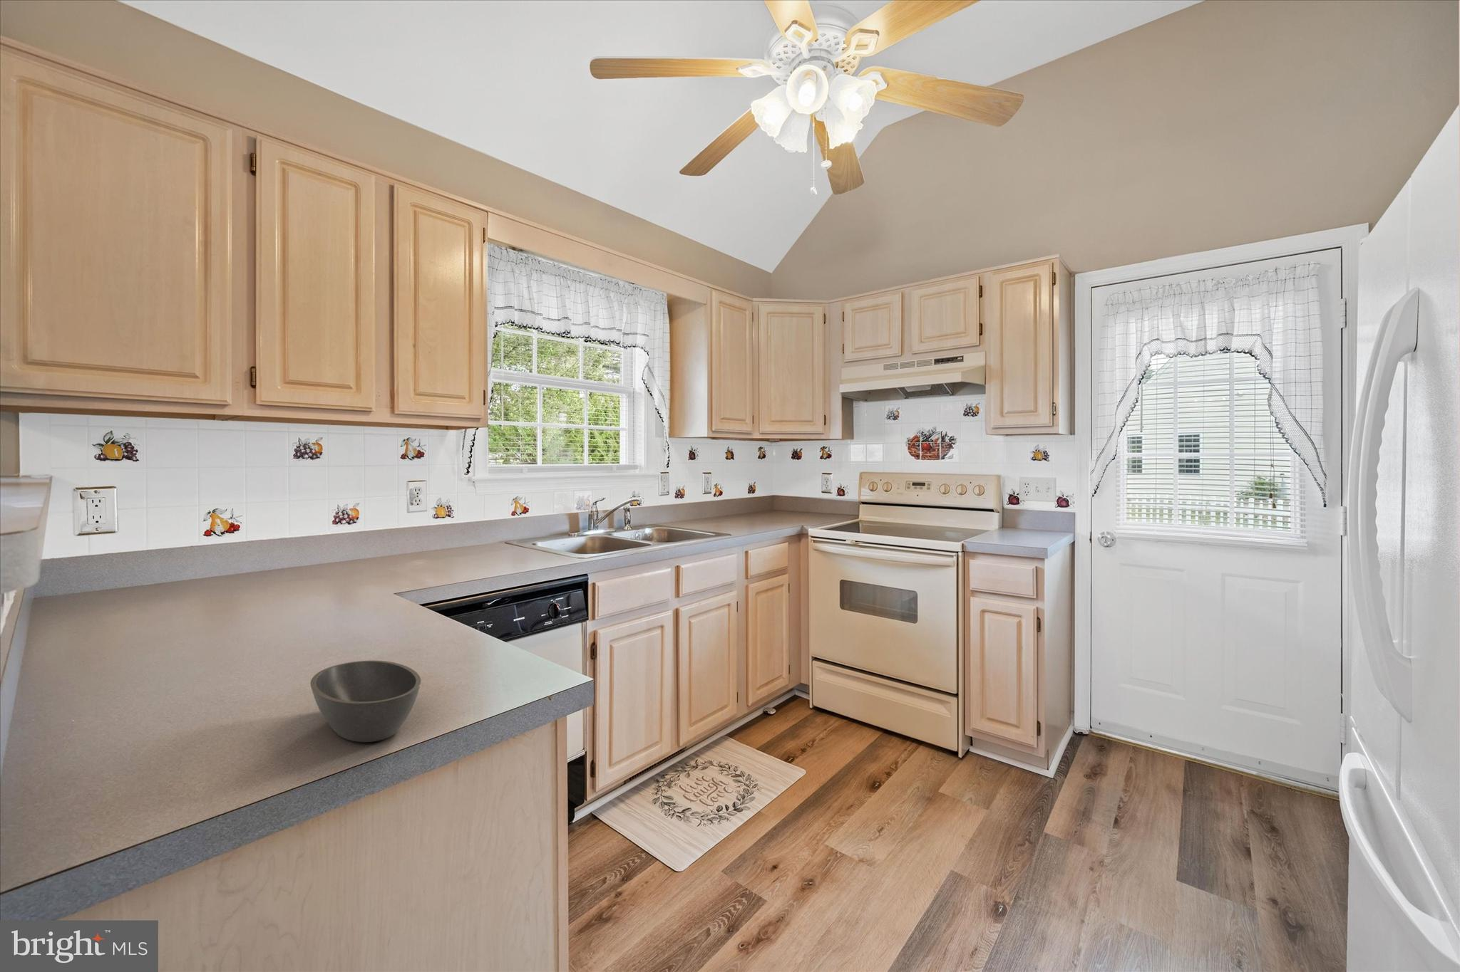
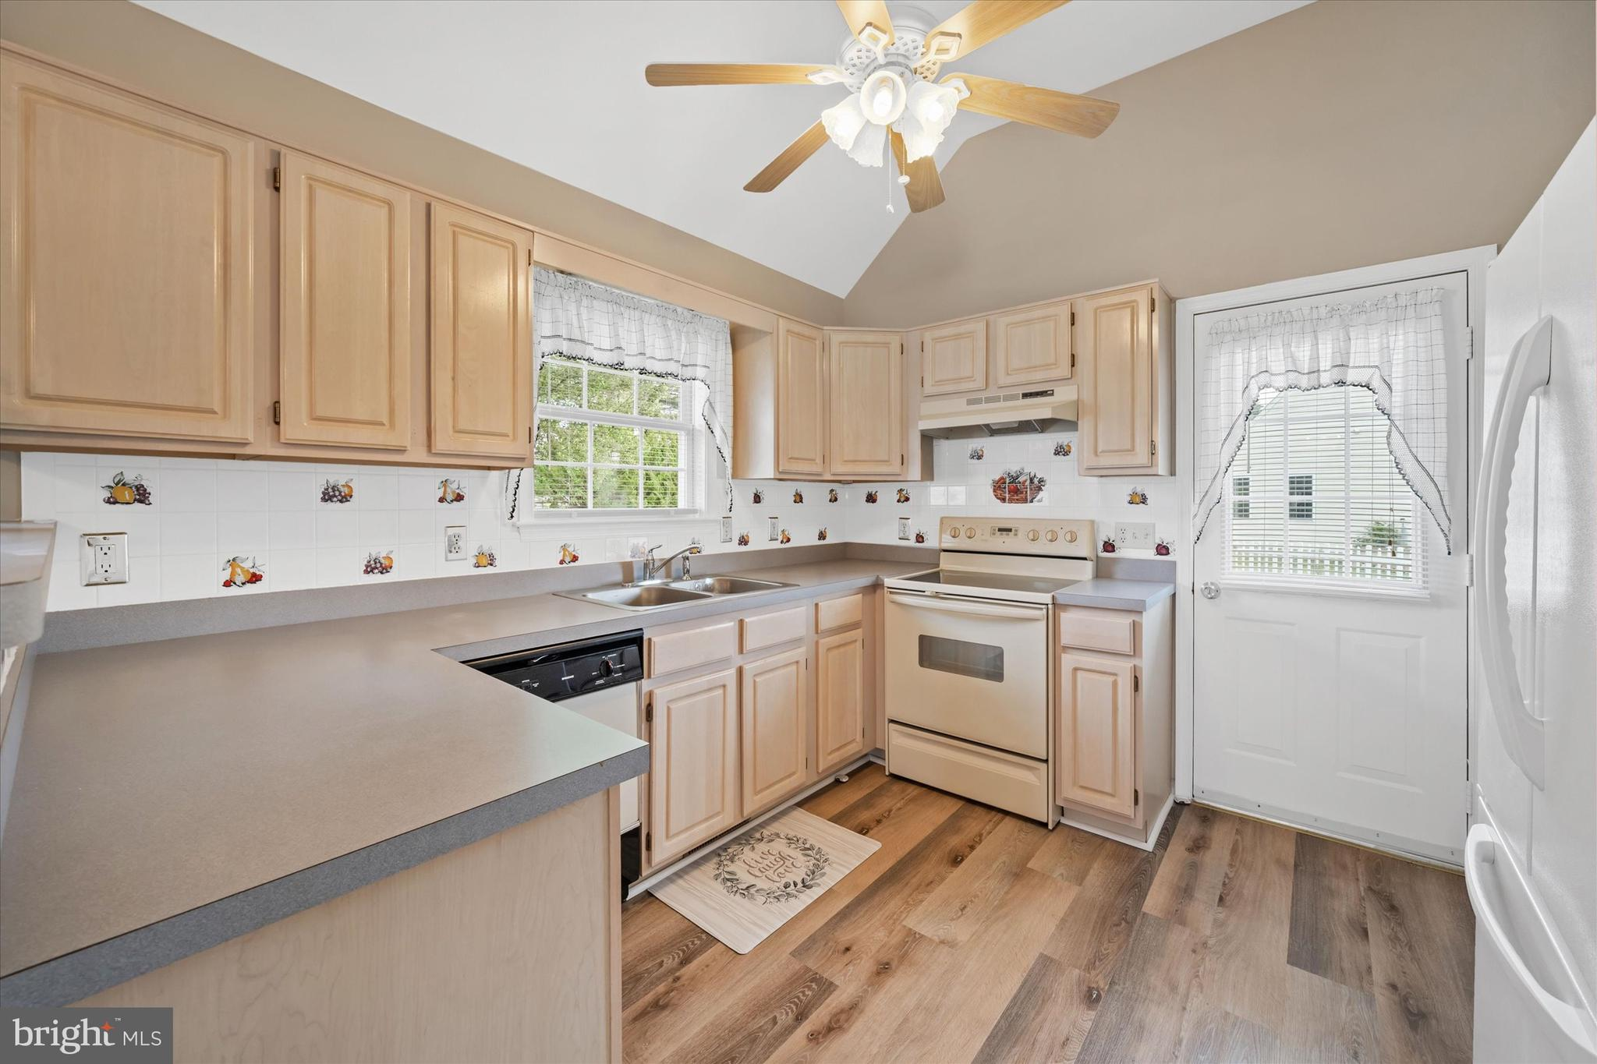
- bowl (366, 702)
